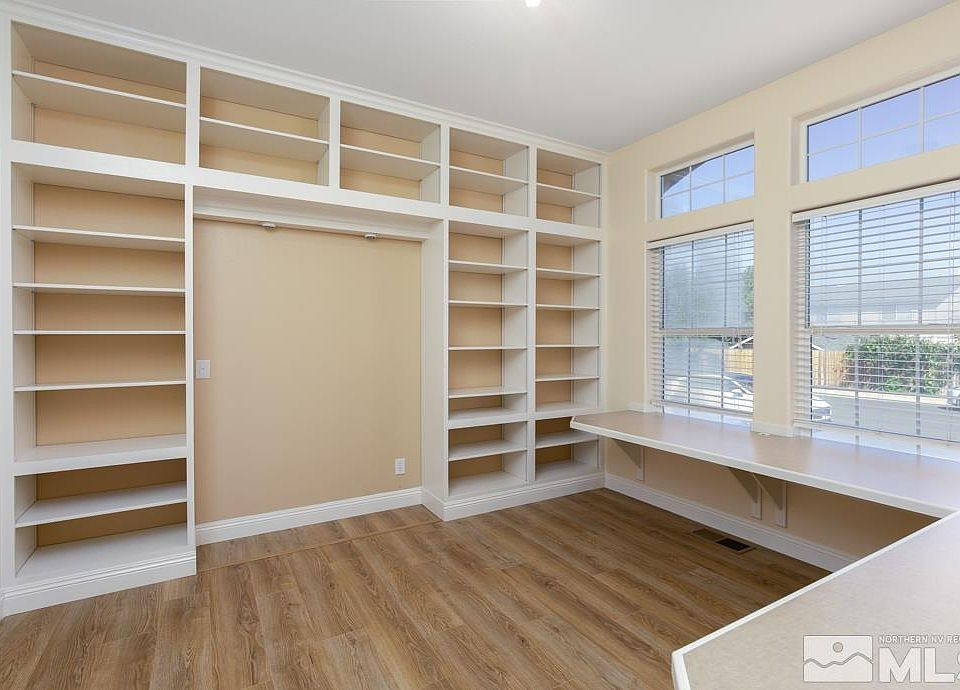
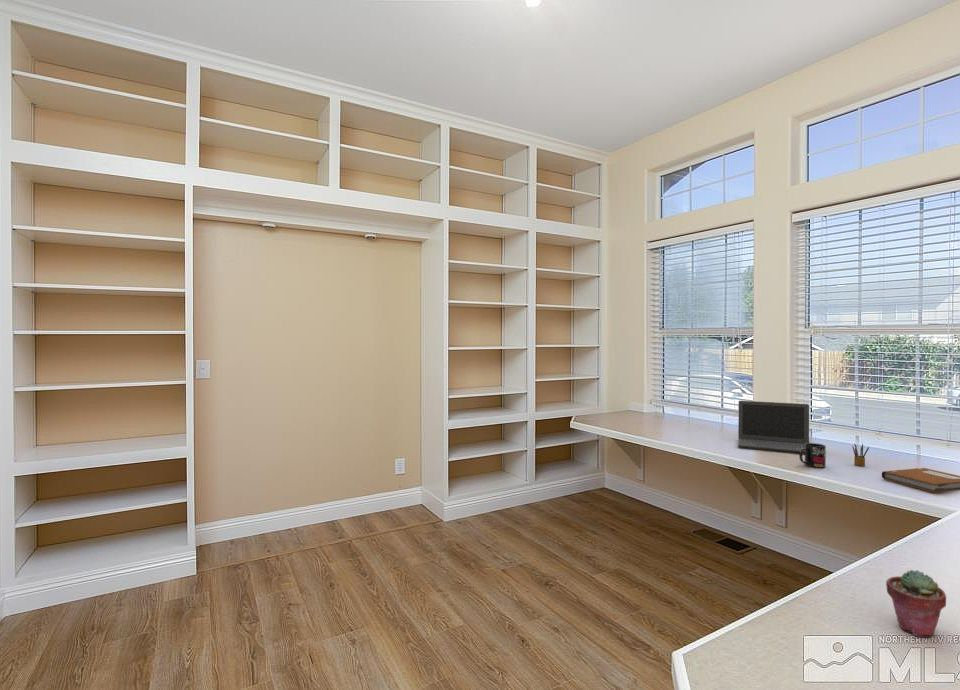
+ laptop computer (773, 425)
+ potted succulent (915, 599)
+ notebook (928, 478)
+ pencil box (860, 454)
+ mug (811, 455)
